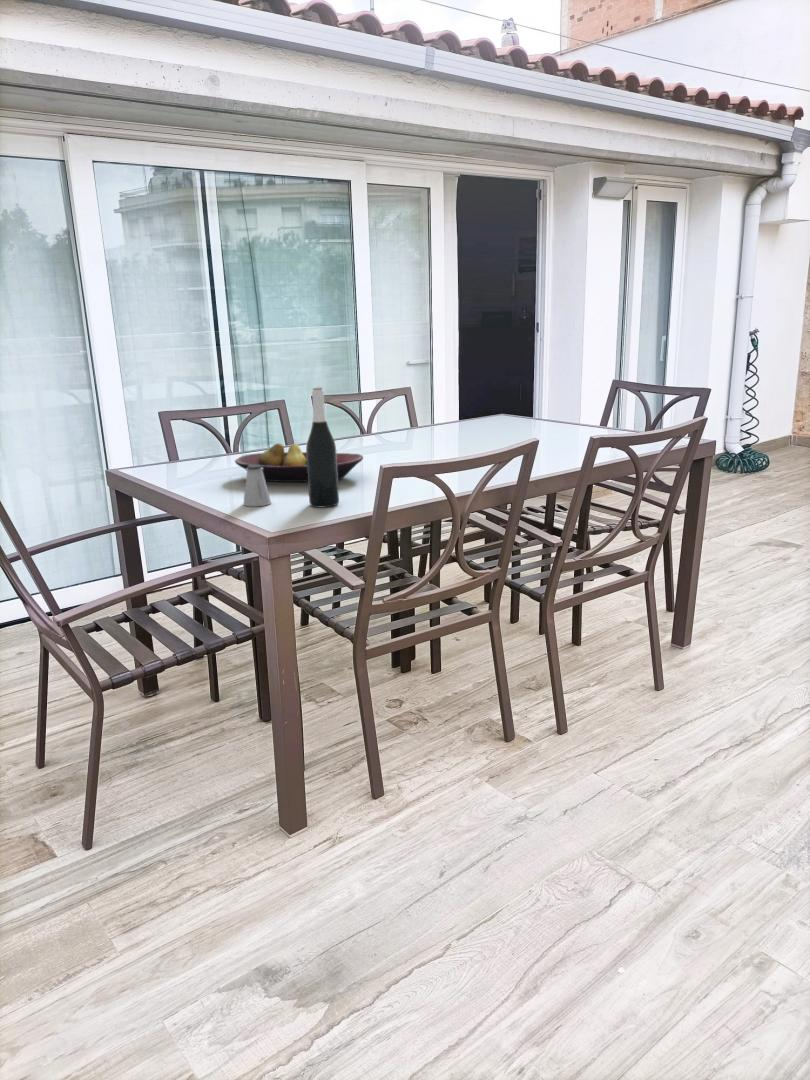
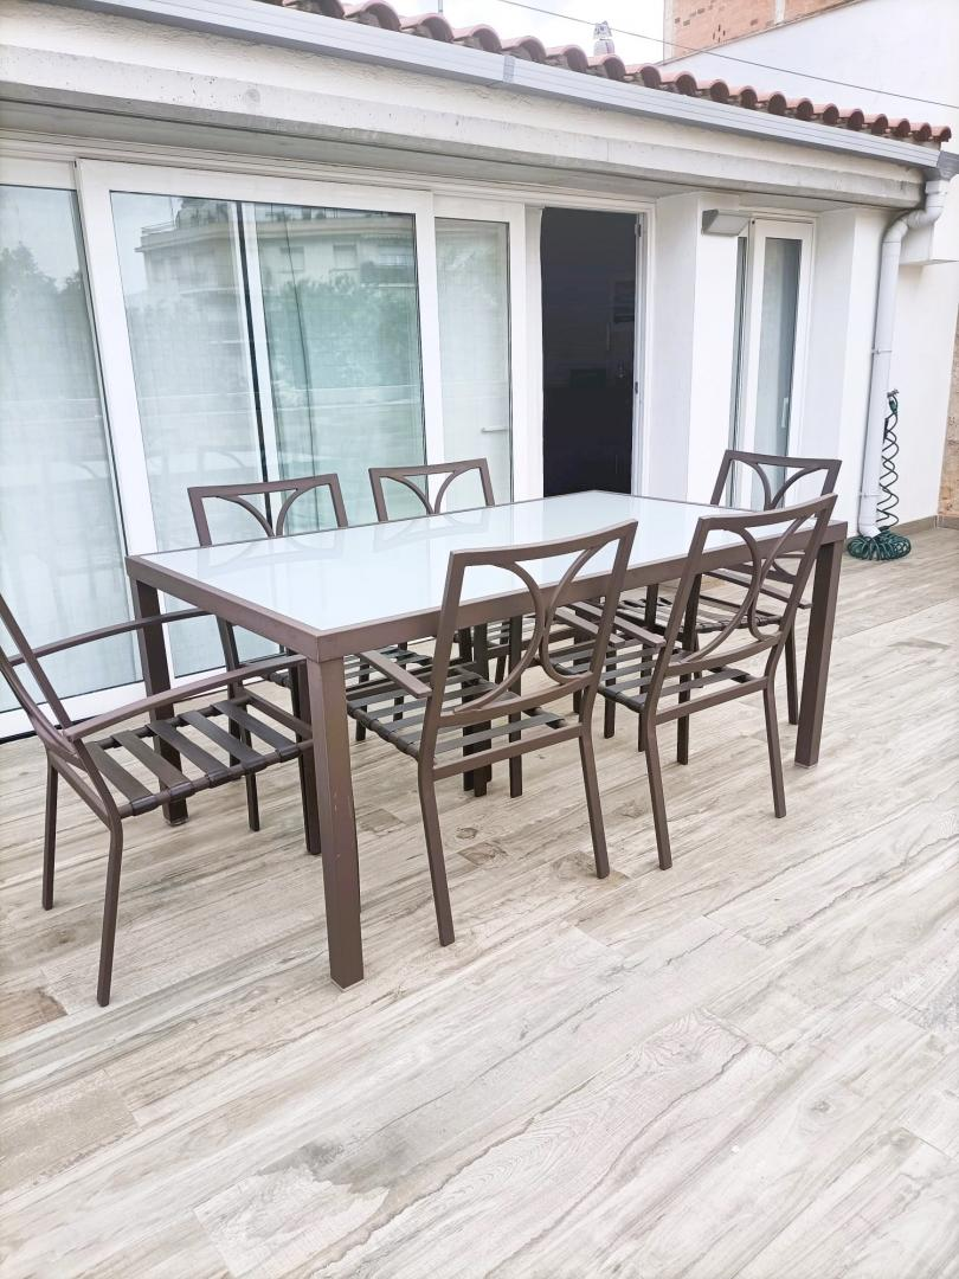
- wine bottle (321, 447)
- fruit bowl (299, 460)
- saltshaker (255, 484)
